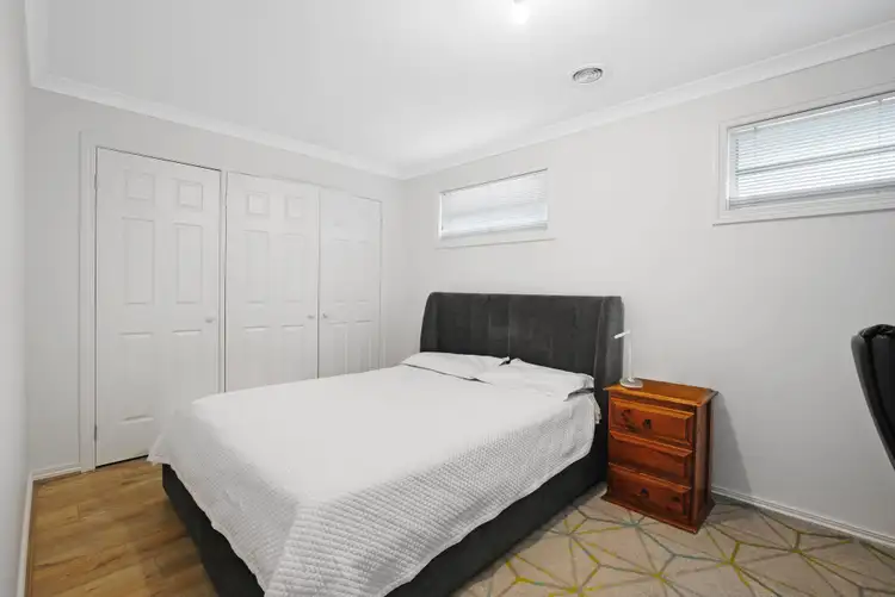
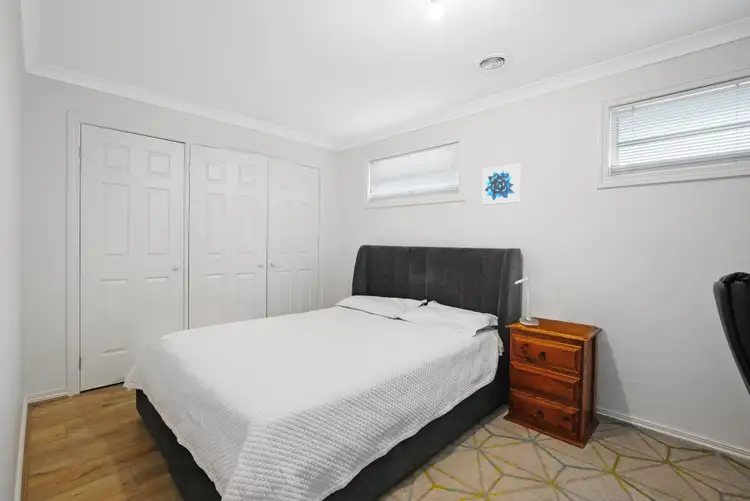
+ wall art (500, 184)
